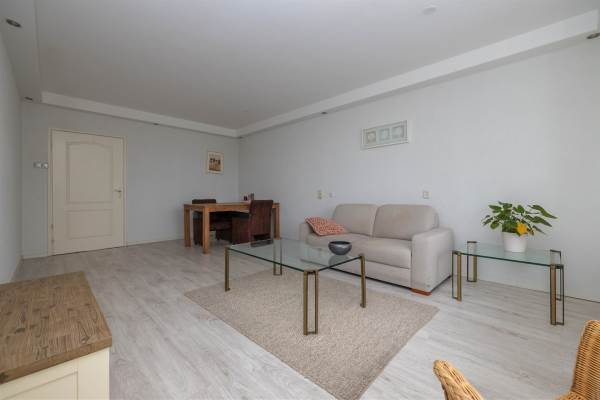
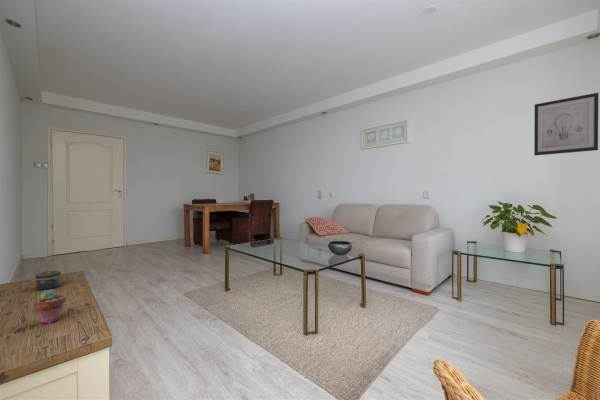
+ potted succulent (50, 304)
+ jar (48, 279)
+ wall art (564, 126)
